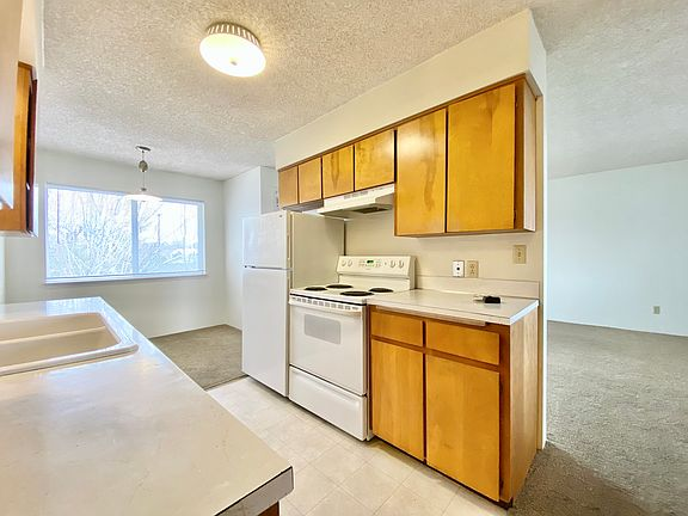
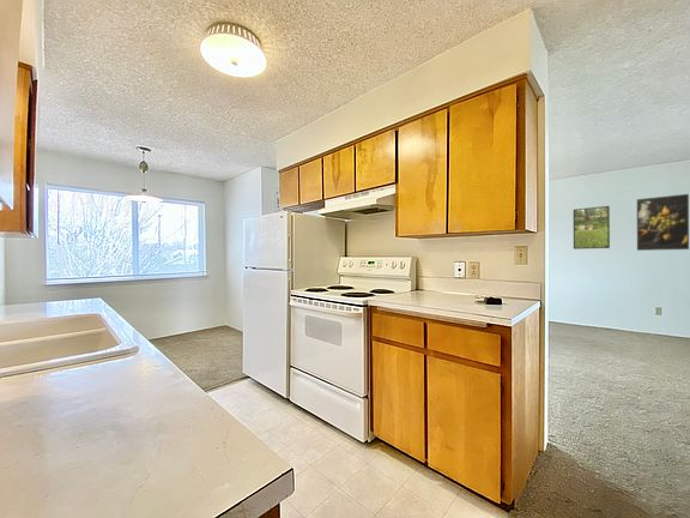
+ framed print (591, 228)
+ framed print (661, 223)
